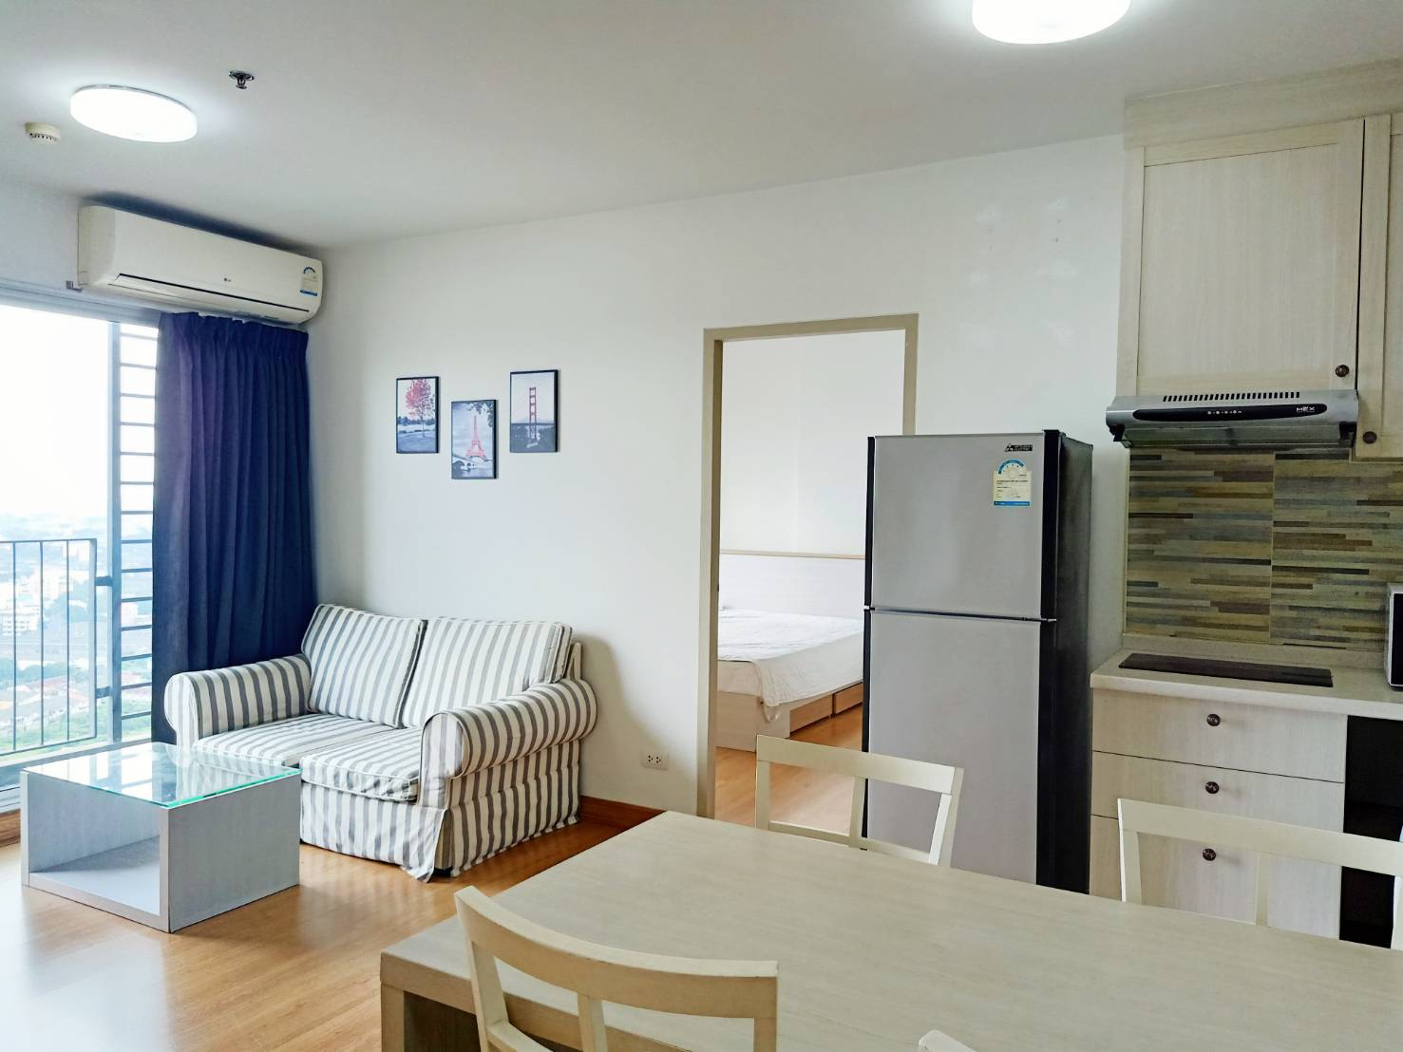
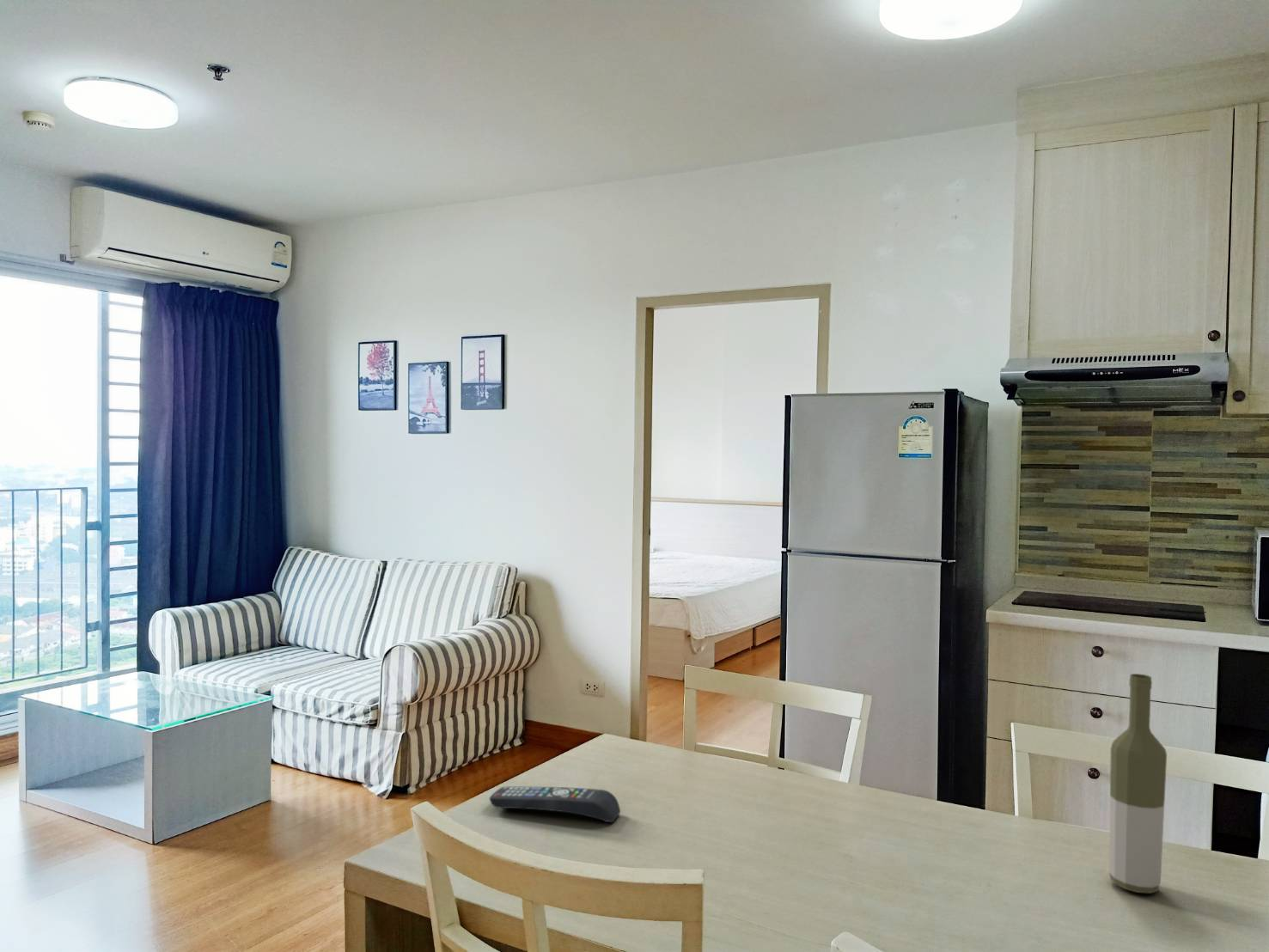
+ remote control (554, 800)
+ bottle (1138, 781)
